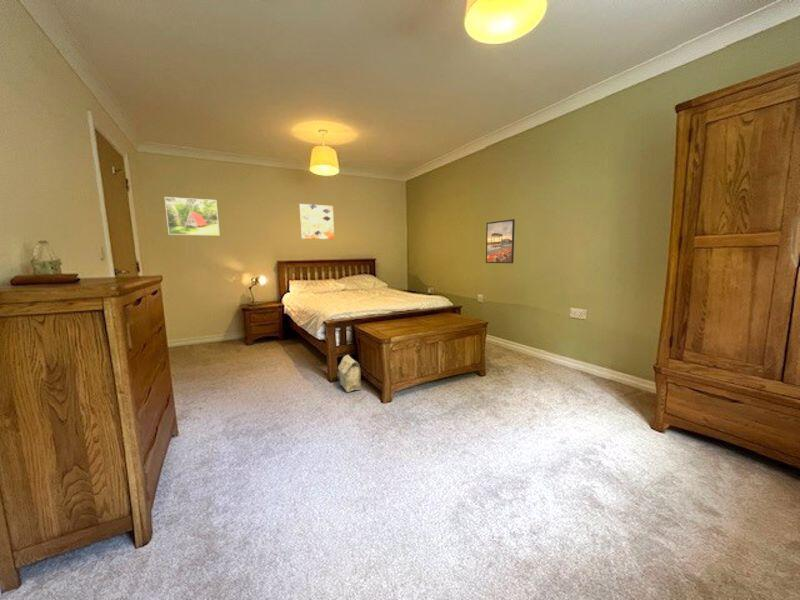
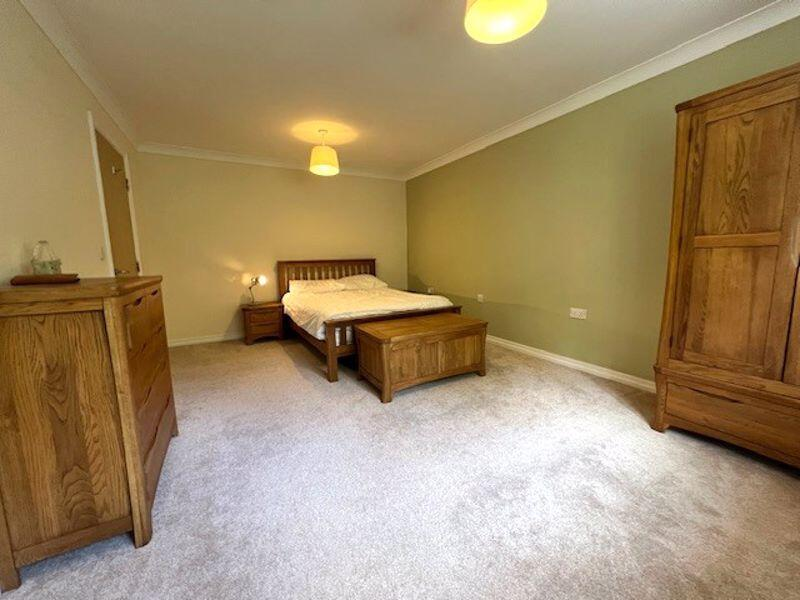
- bag (349, 372)
- wall art (317, 222)
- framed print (193, 217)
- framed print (499, 242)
